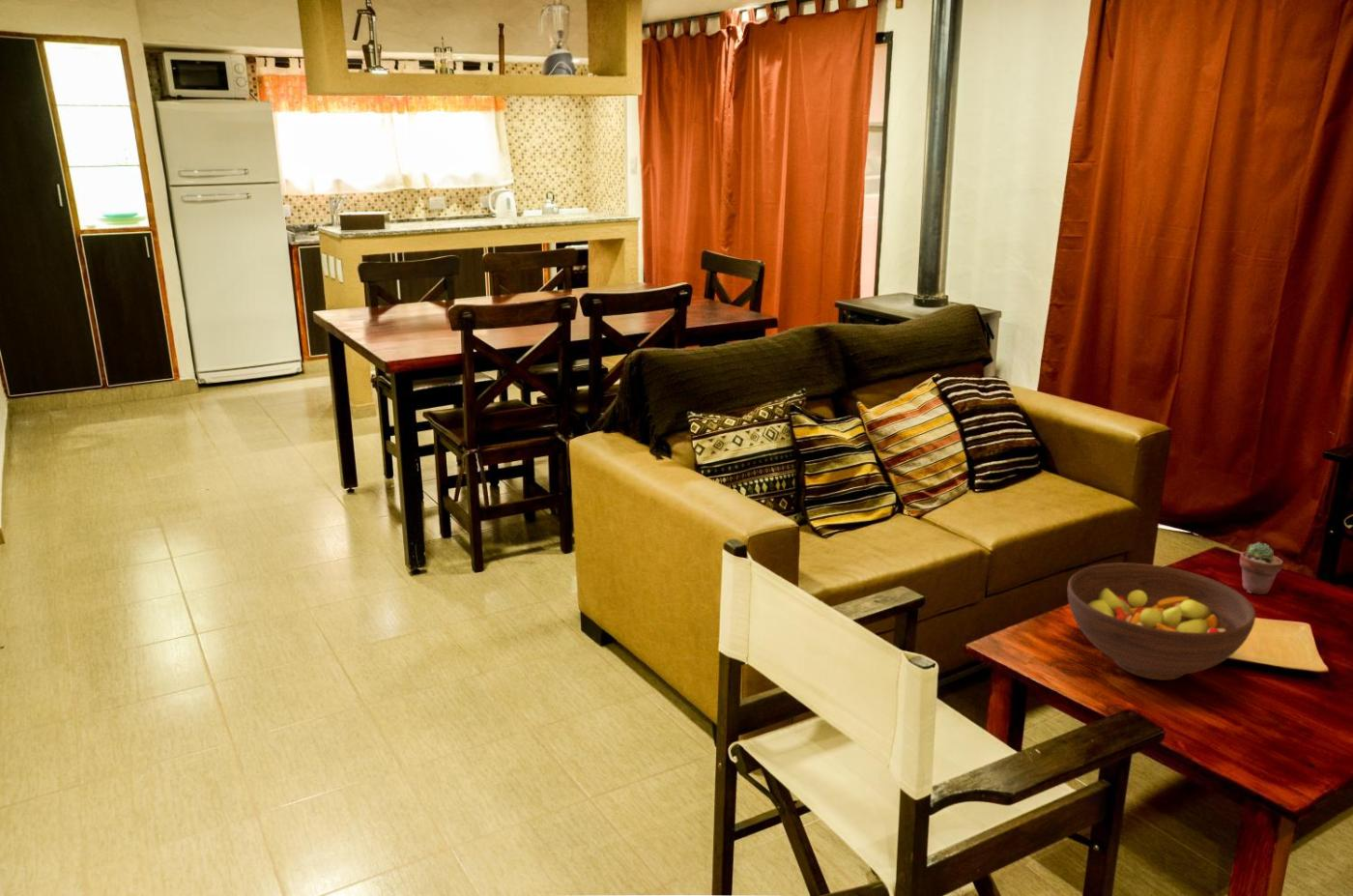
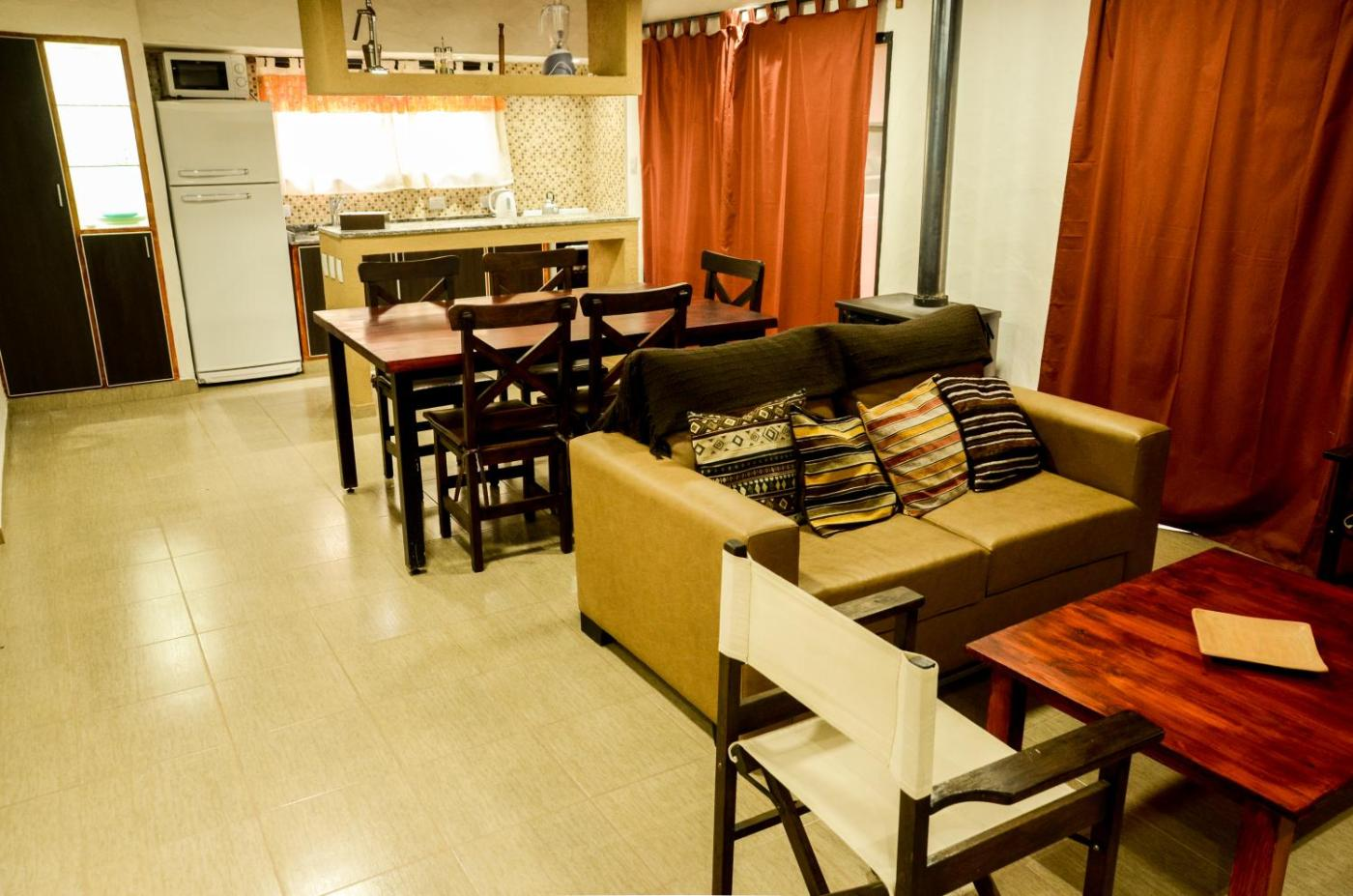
- potted succulent (1259, 566)
- fruit bowl (1153, 630)
